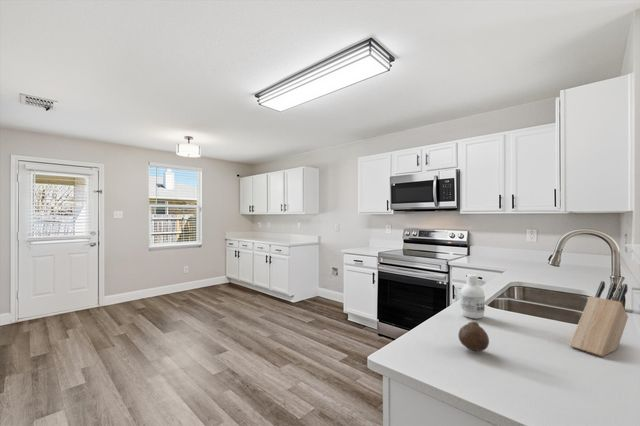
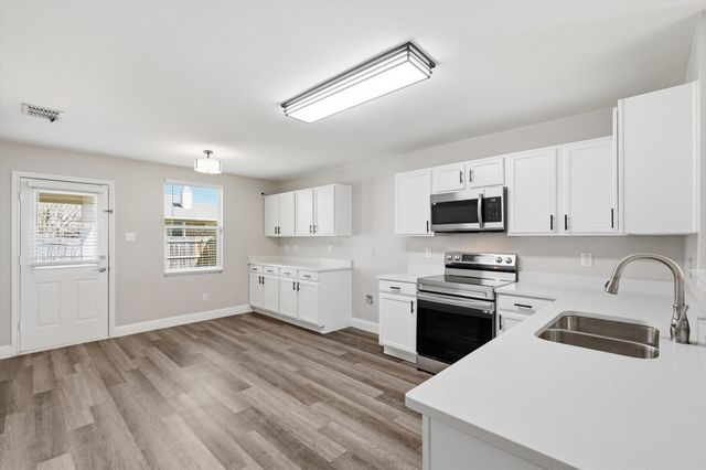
- fruit (473, 337)
- knife block (601, 314)
- bottle (472, 295)
